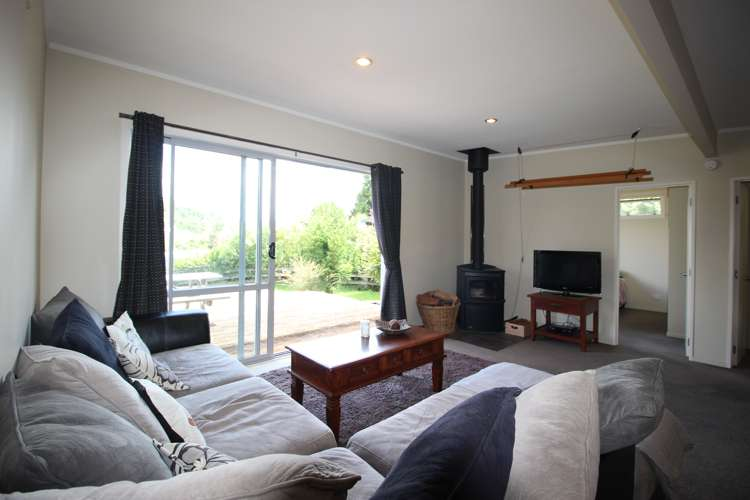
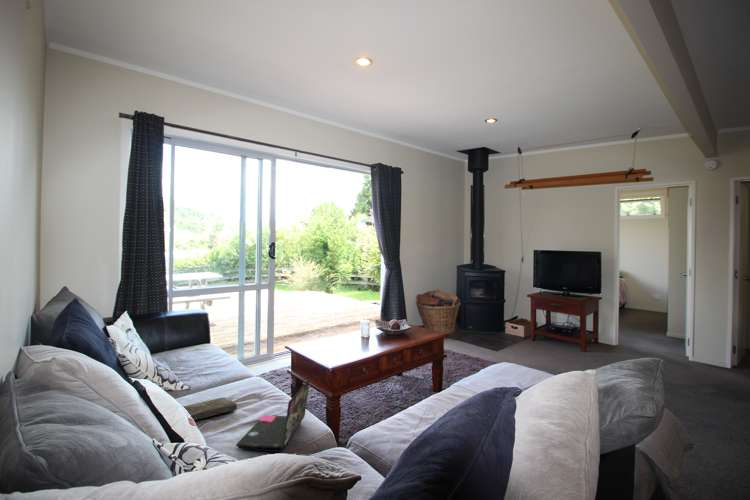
+ laptop (275, 416)
+ book (205, 408)
